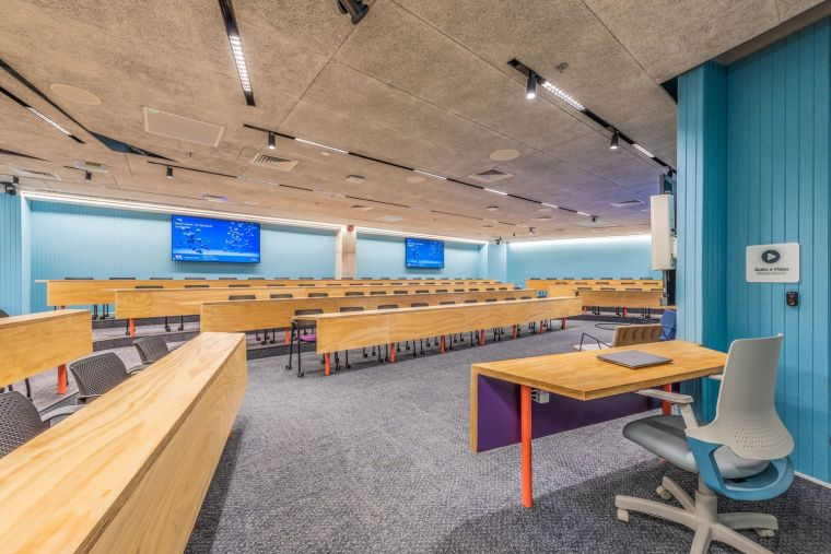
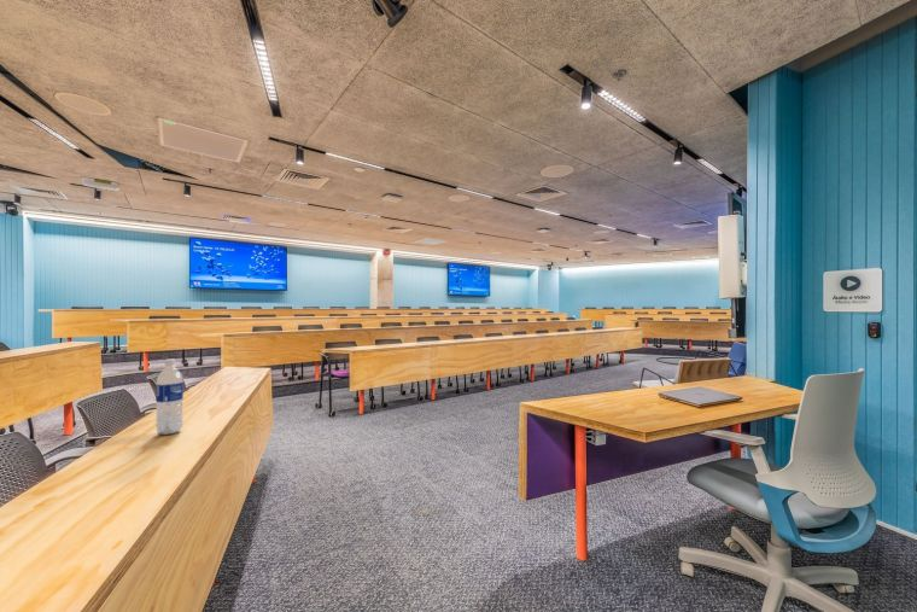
+ water bottle (169, 396)
